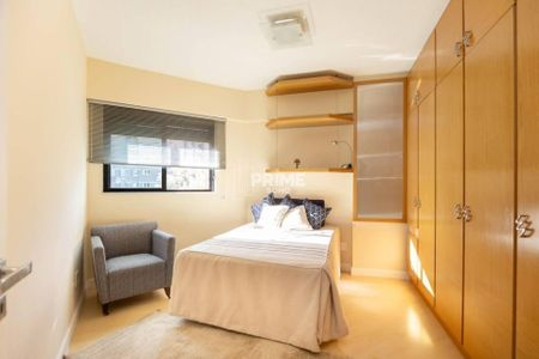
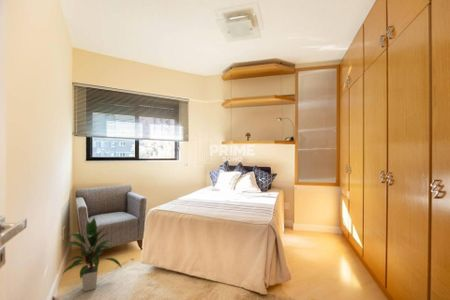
+ indoor plant (92, 254)
